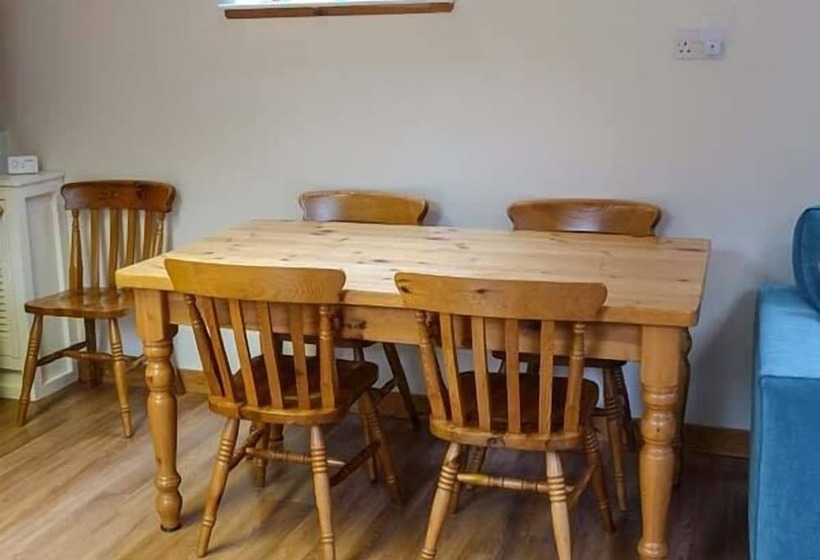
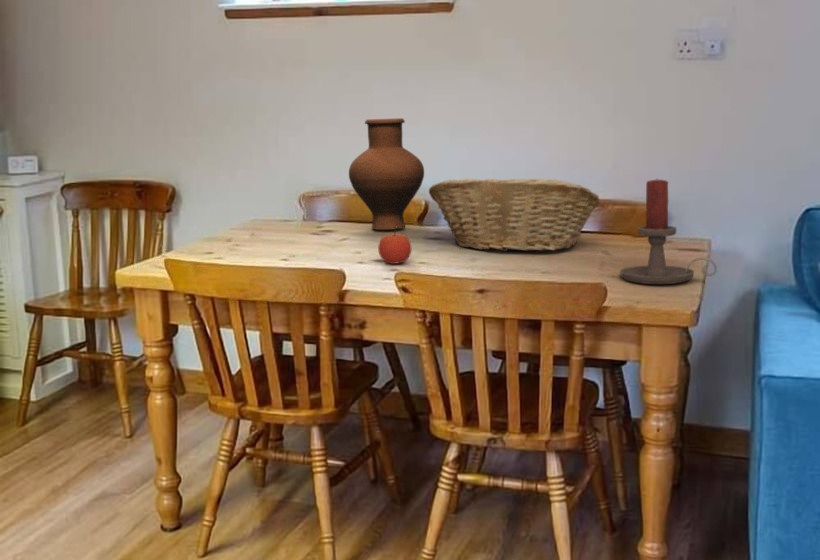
+ apple (394, 244)
+ vase (386, 174)
+ candle holder (668, 229)
+ fruit basket (513, 210)
